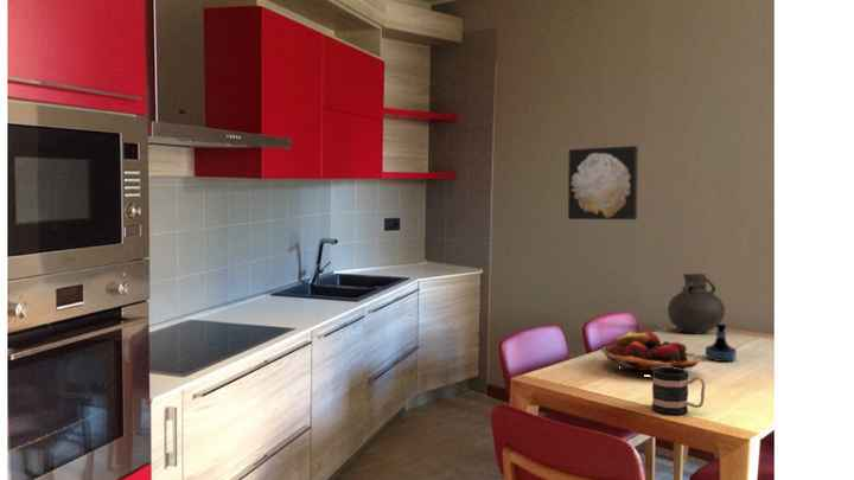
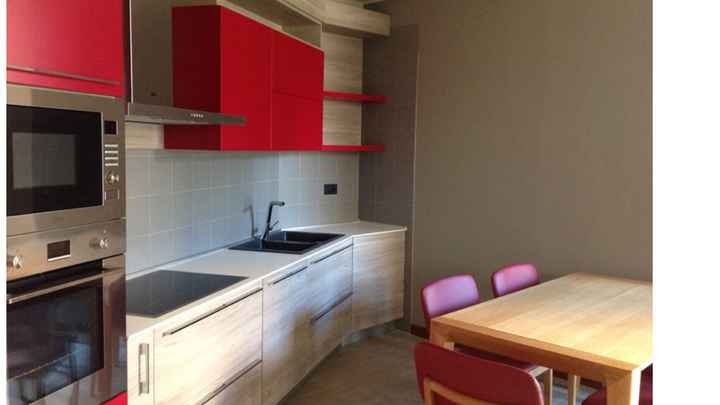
- tequila bottle (720, 341)
- fruit basket (646, 351)
- wall art (601, 184)
- vase (695, 302)
- mug (677, 391)
